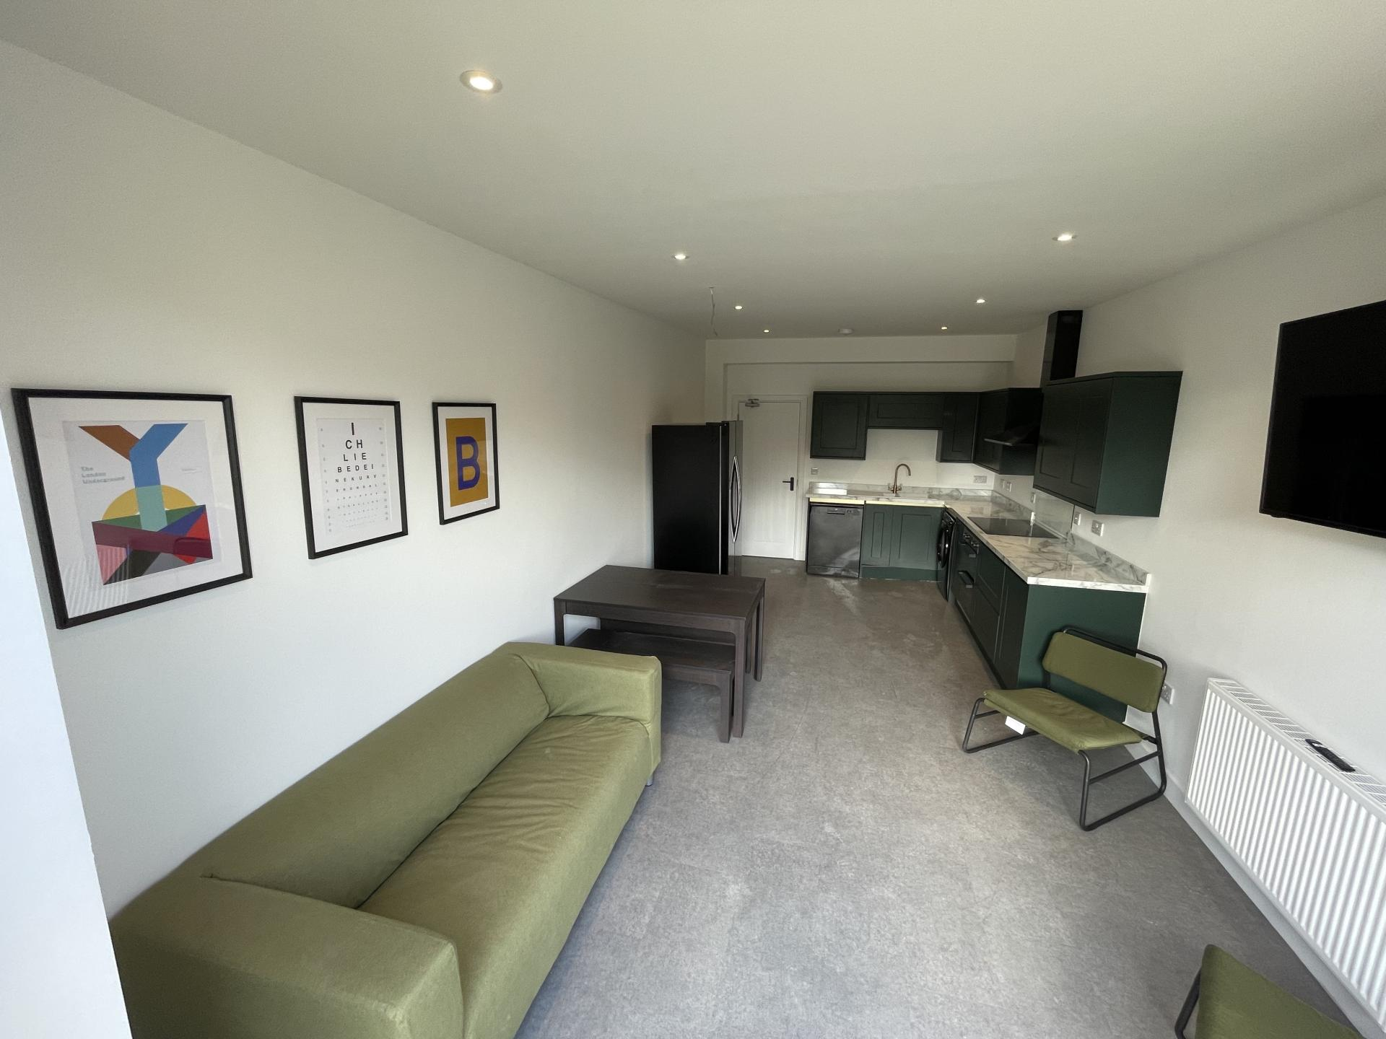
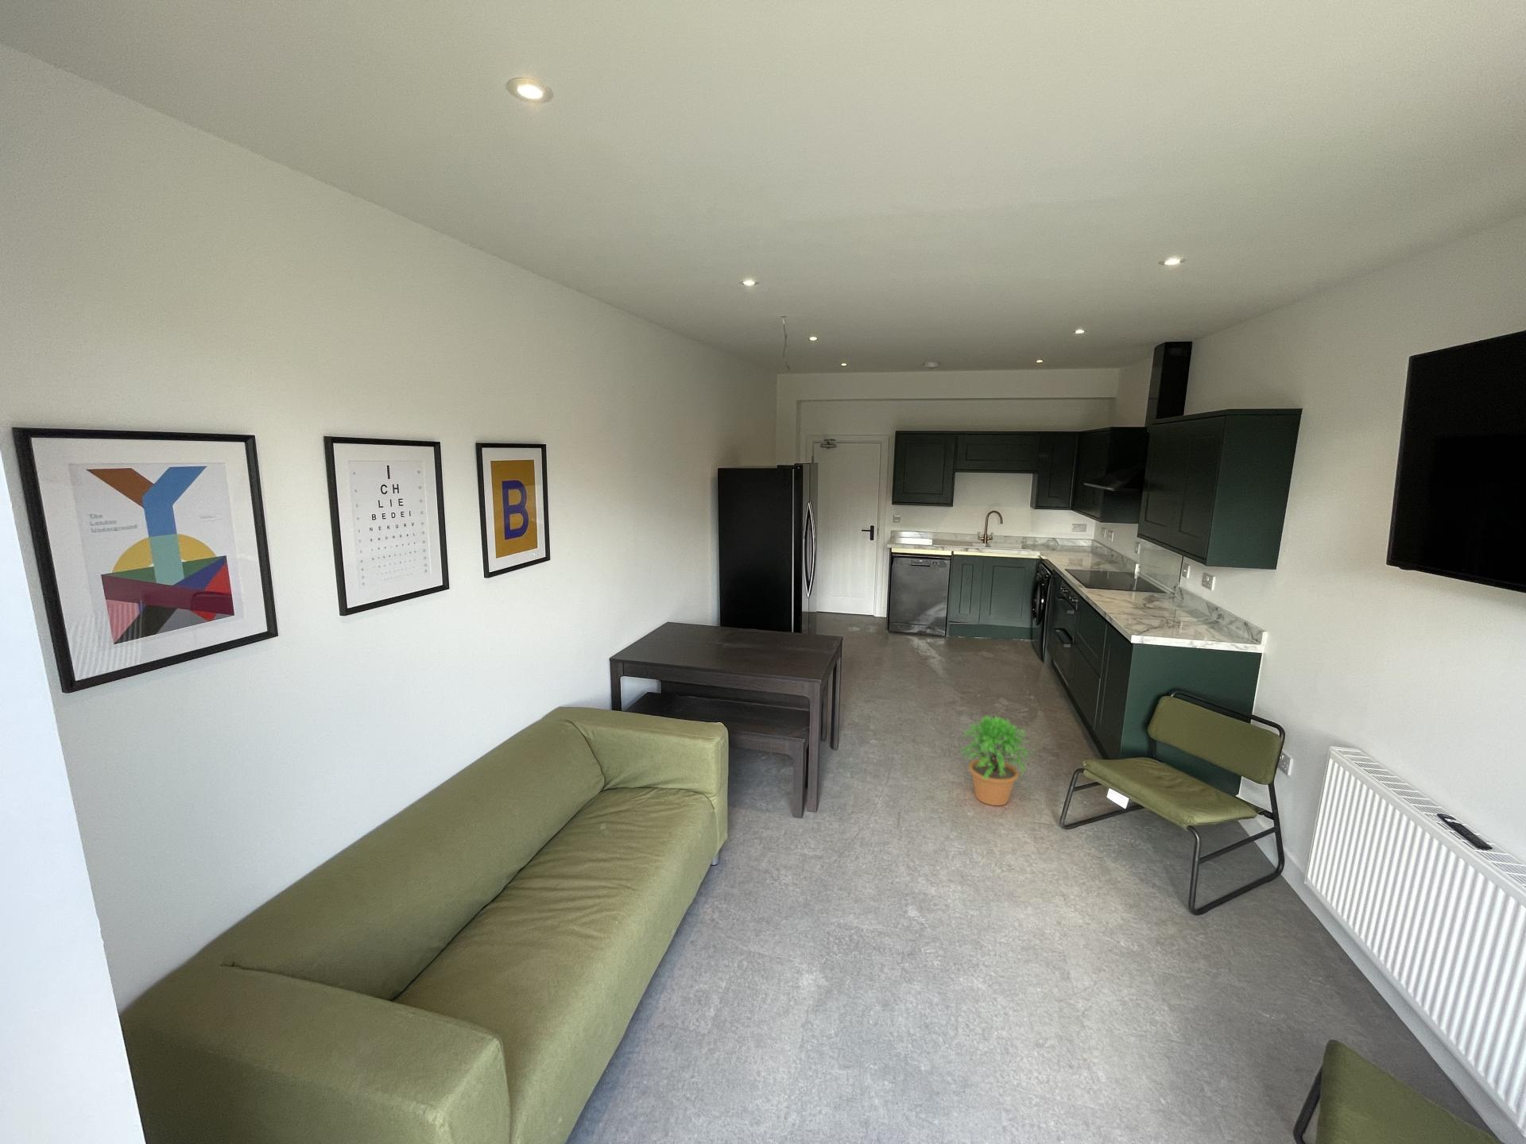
+ potted plant (994, 756)
